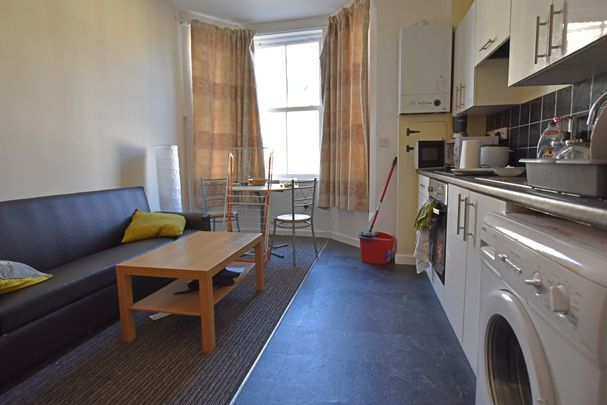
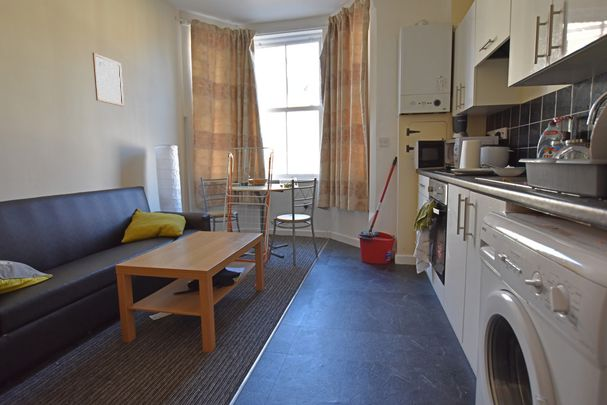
+ wall art (109, 81)
